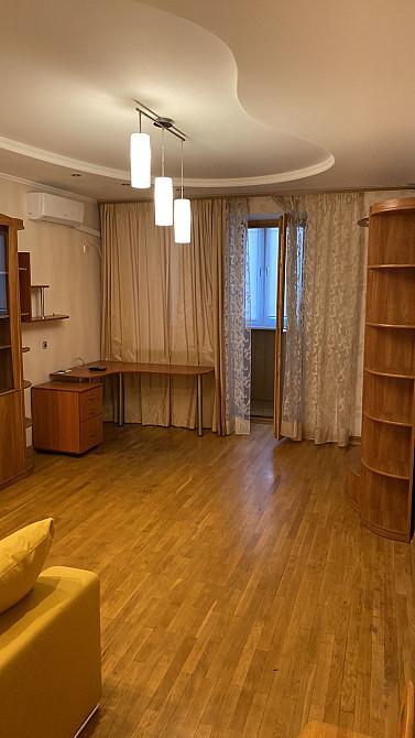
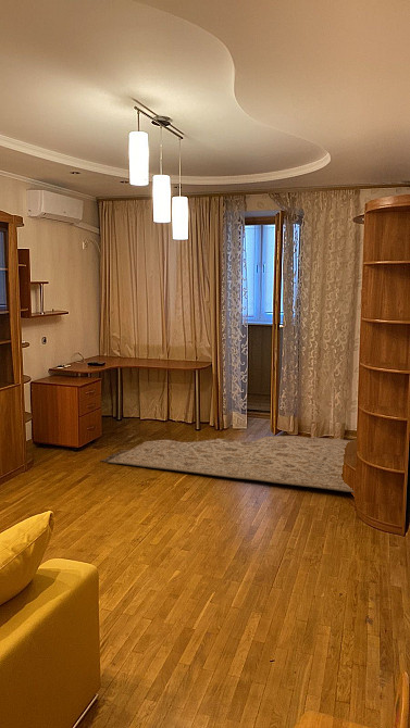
+ rug (254, 452)
